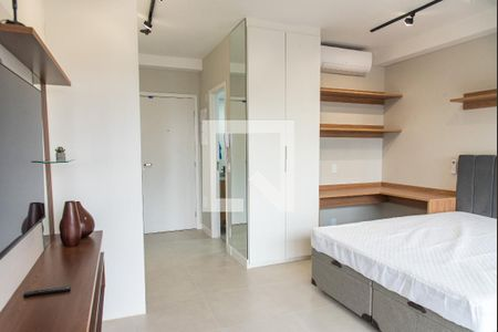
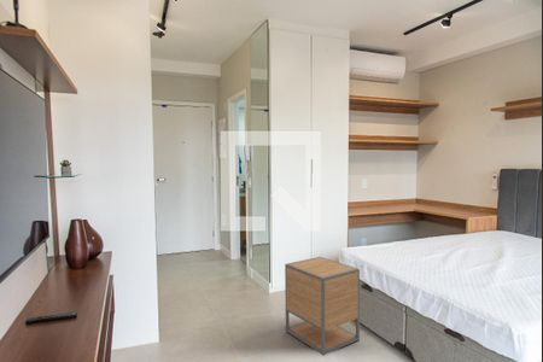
+ nightstand (321, 300)
